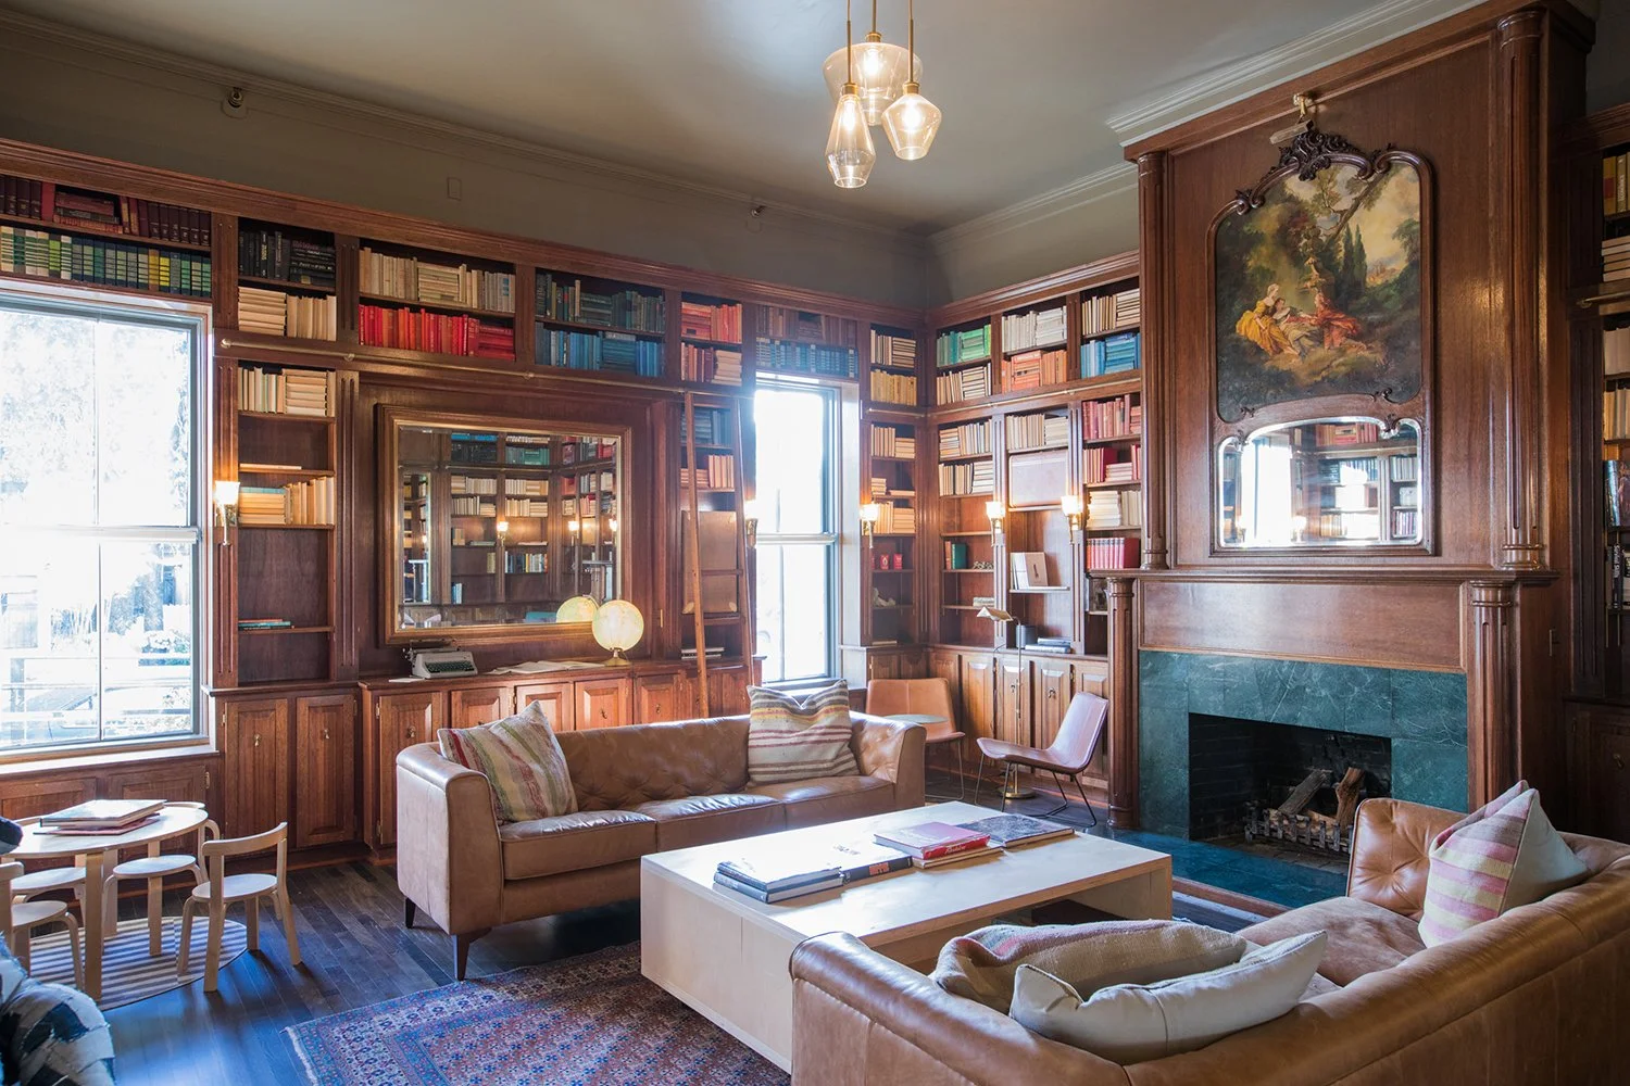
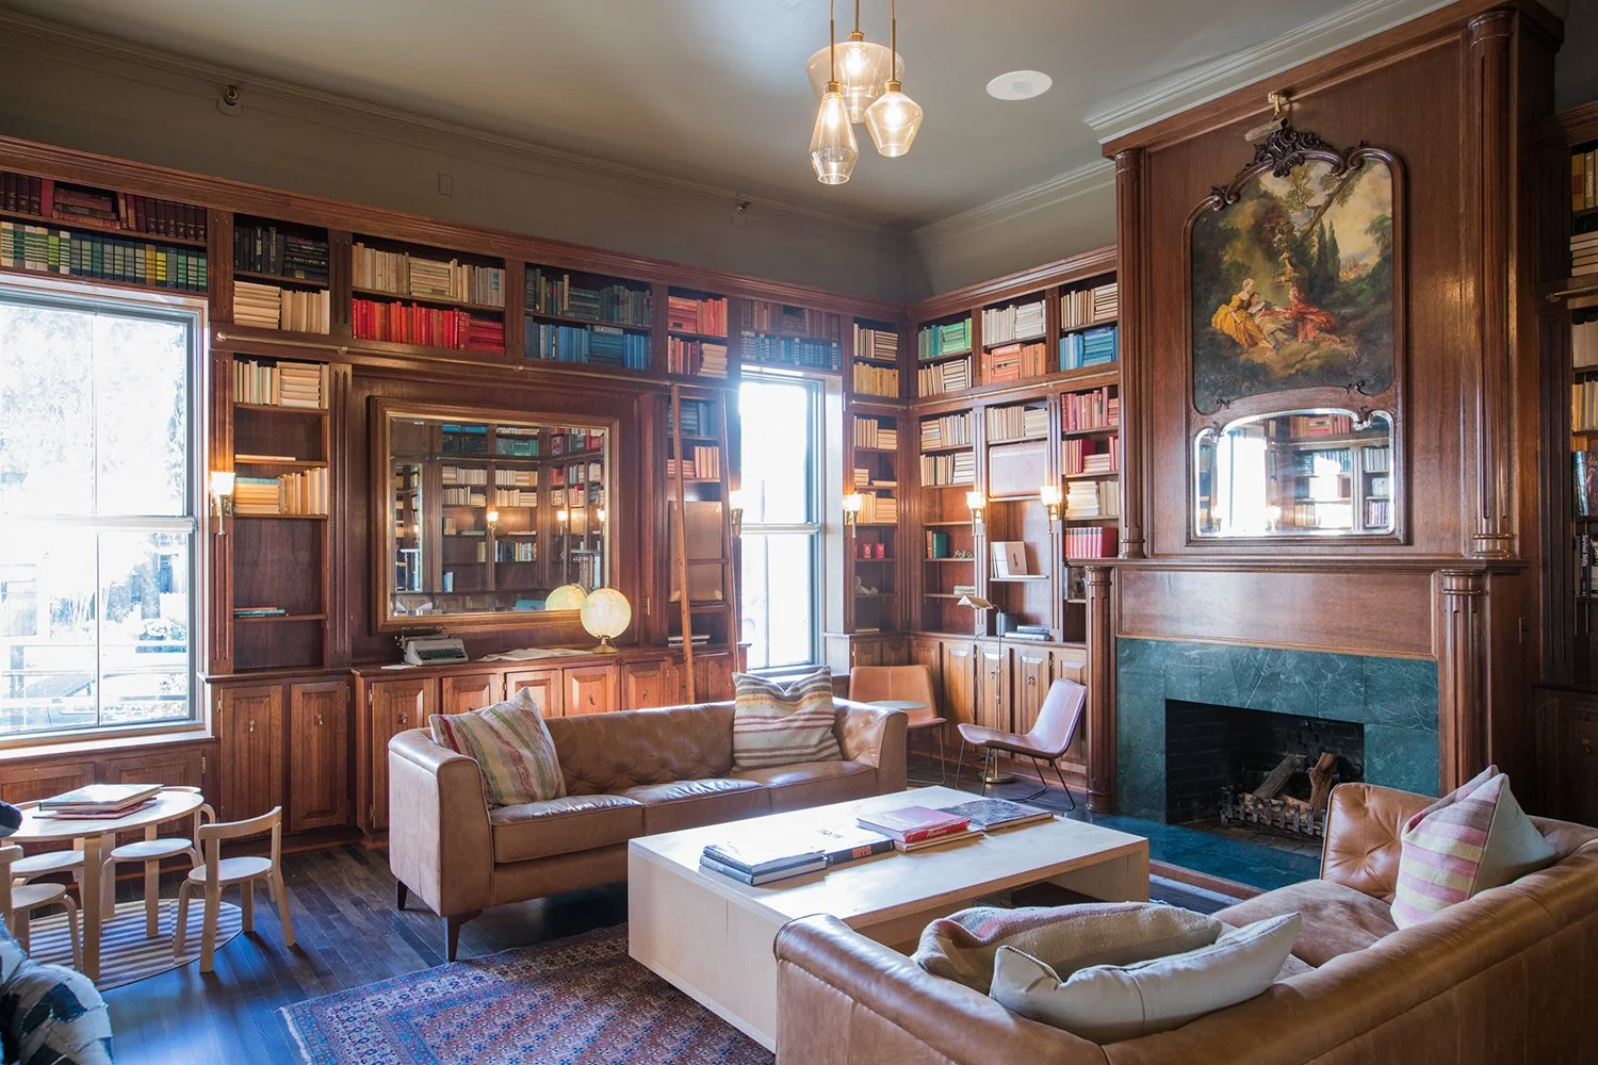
+ recessed light (1019, 82)
